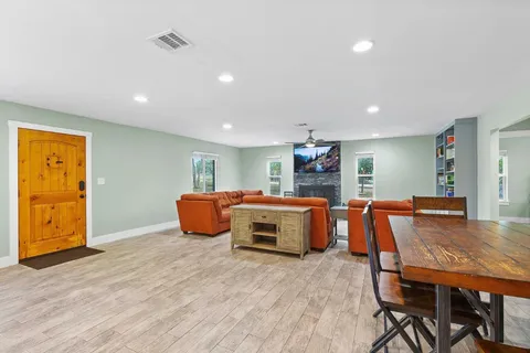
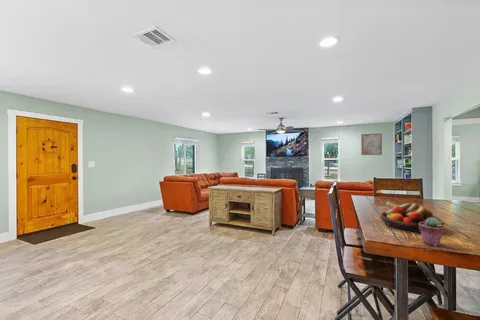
+ potted succulent (431, 230)
+ fruit bowl (409, 215)
+ wall art (371, 144)
